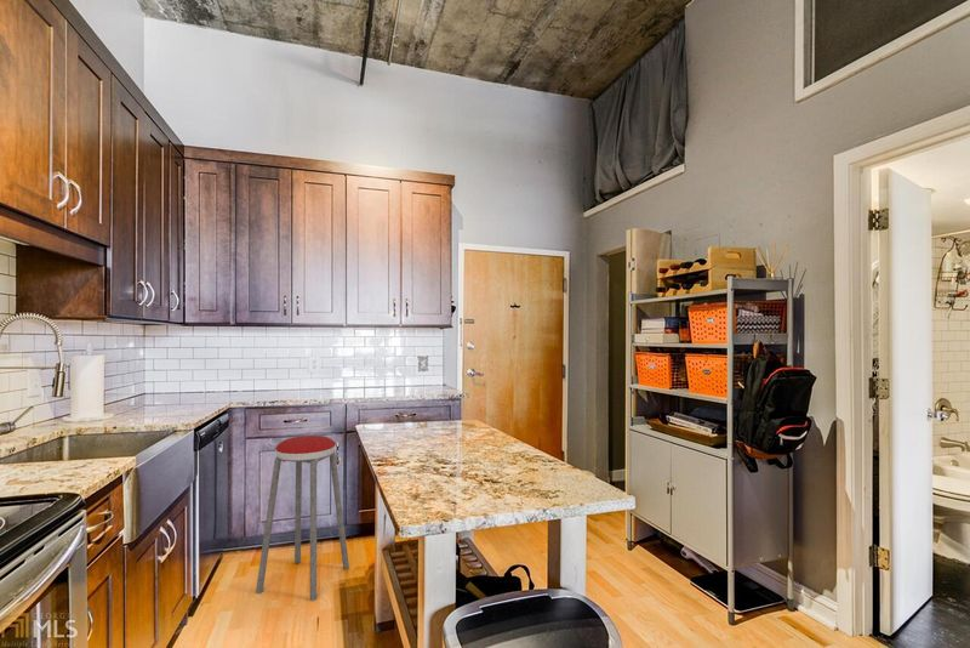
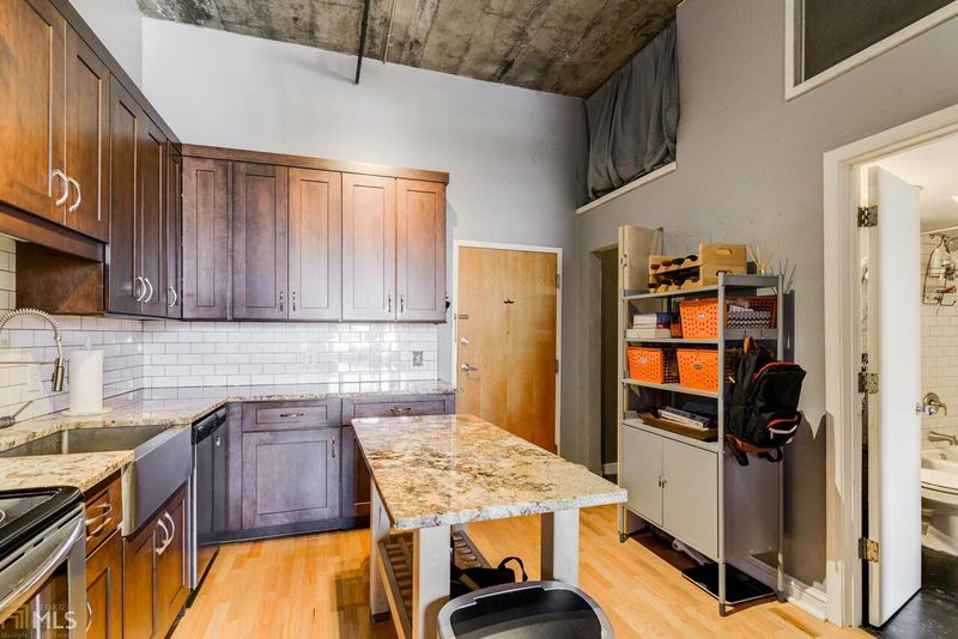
- music stool (301, 506)
